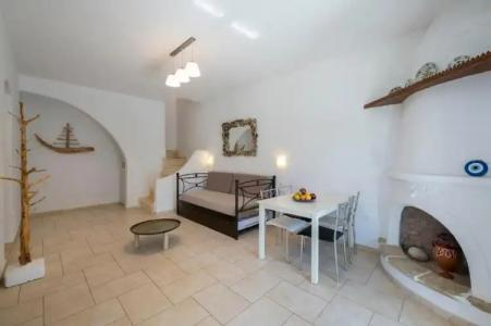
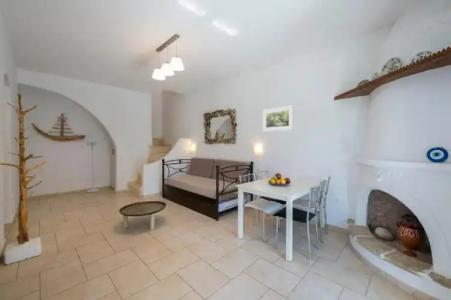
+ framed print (277, 119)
+ floor lamp (92, 161)
